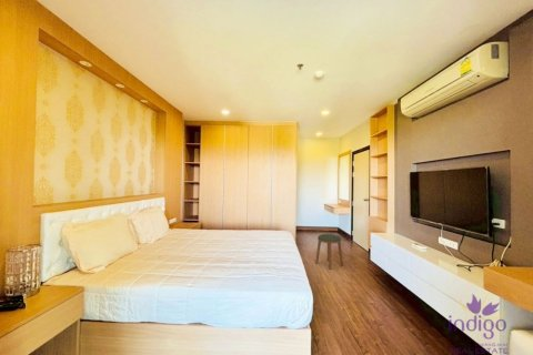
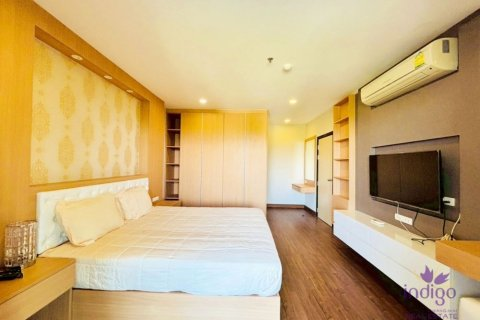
- stool (329, 250)
